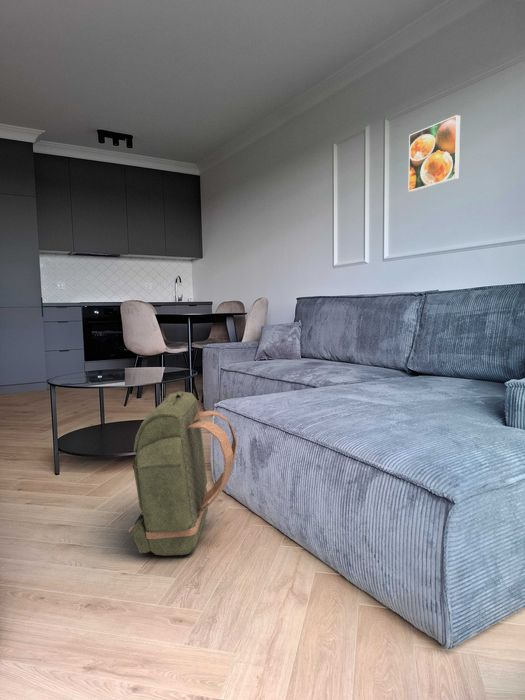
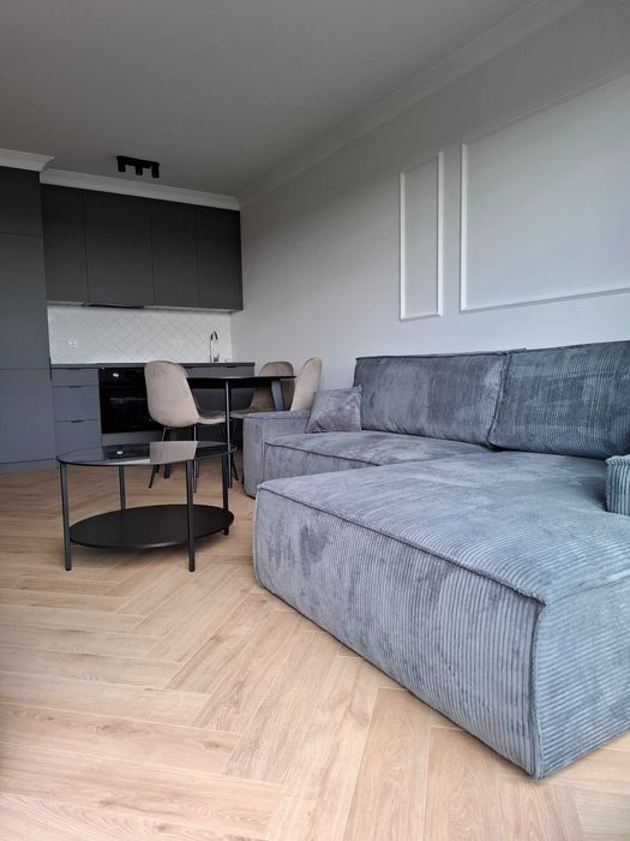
- backpack (184, 466)
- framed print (432, 155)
